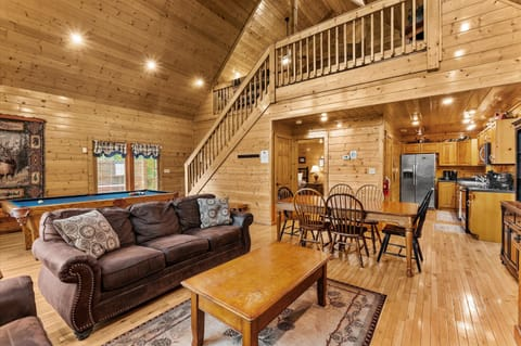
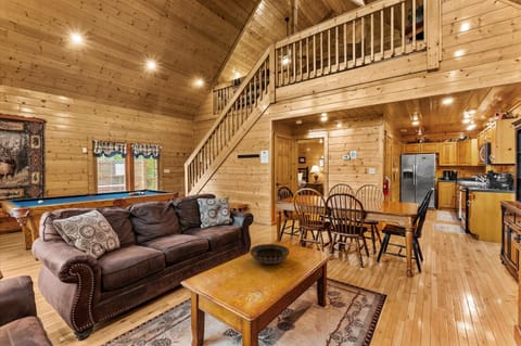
+ decorative bowl (269, 255)
